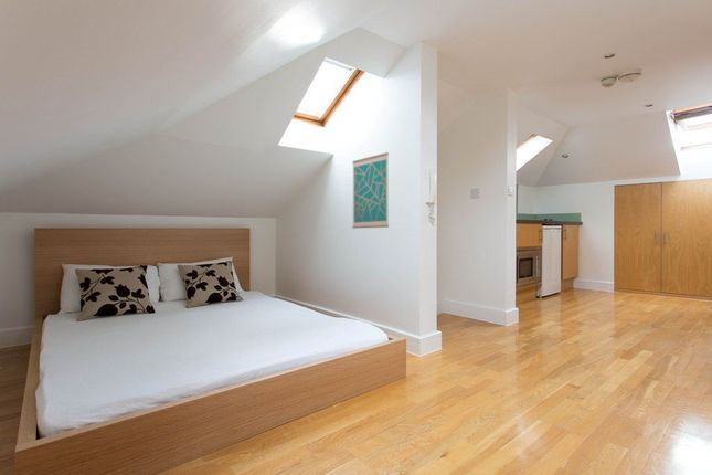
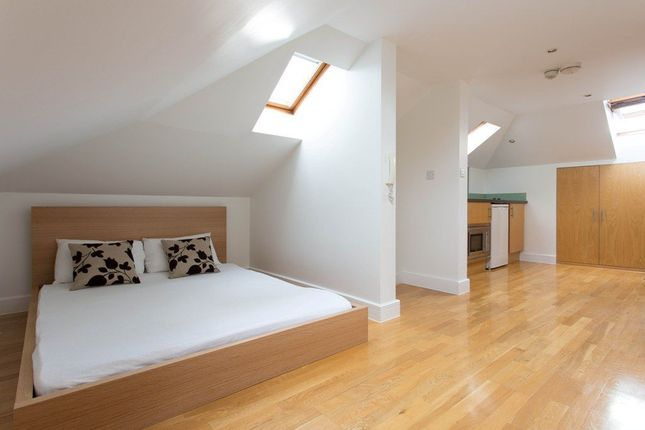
- wall art (369, 192)
